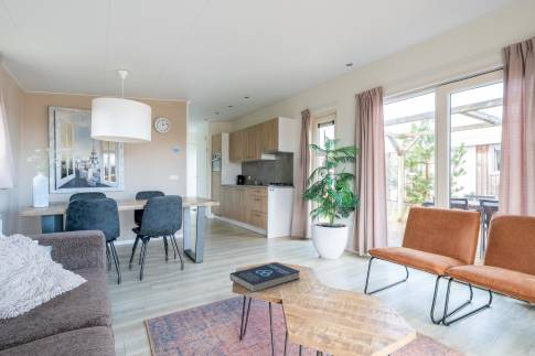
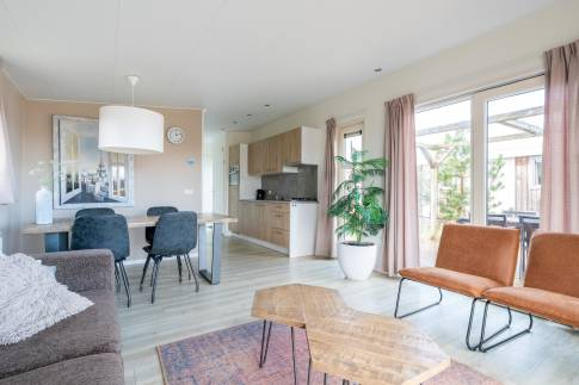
- book (265, 276)
